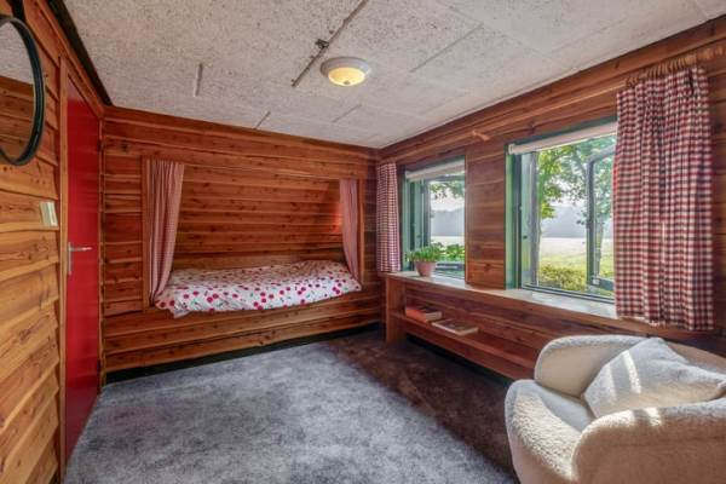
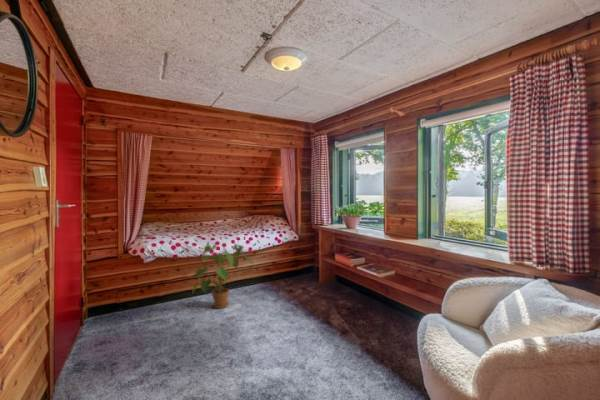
+ house plant (223, 273)
